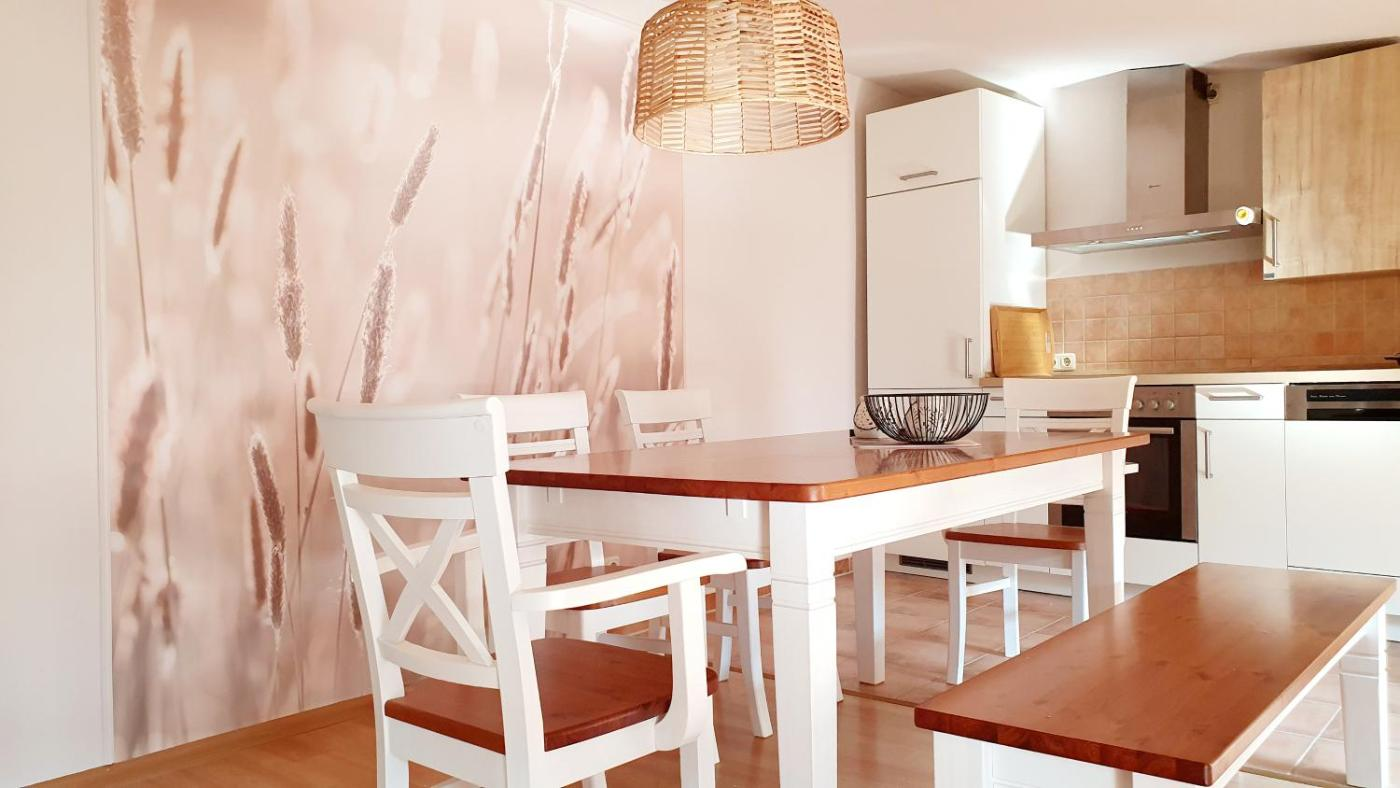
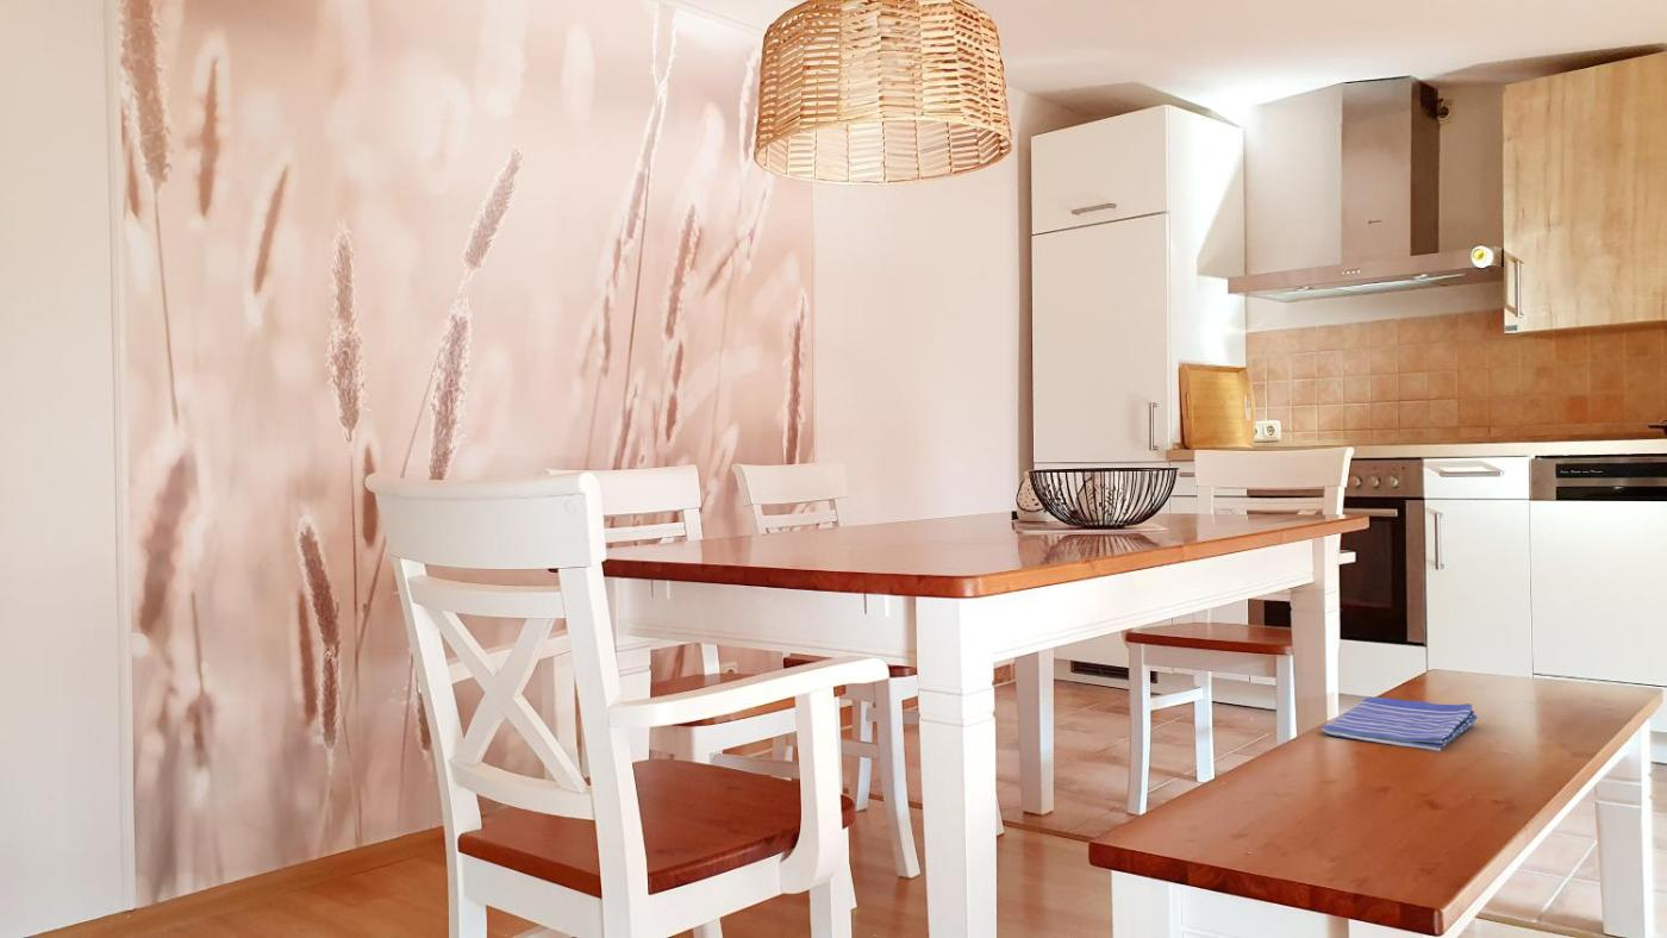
+ dish towel (1400, 719)
